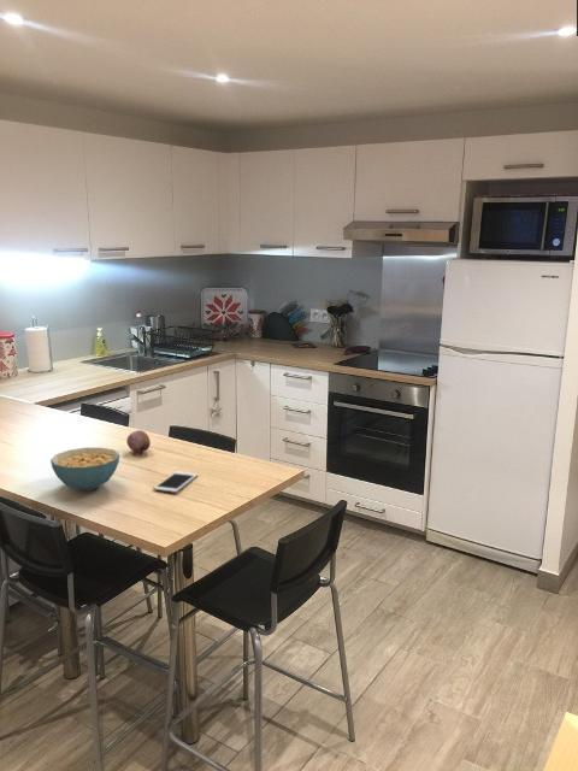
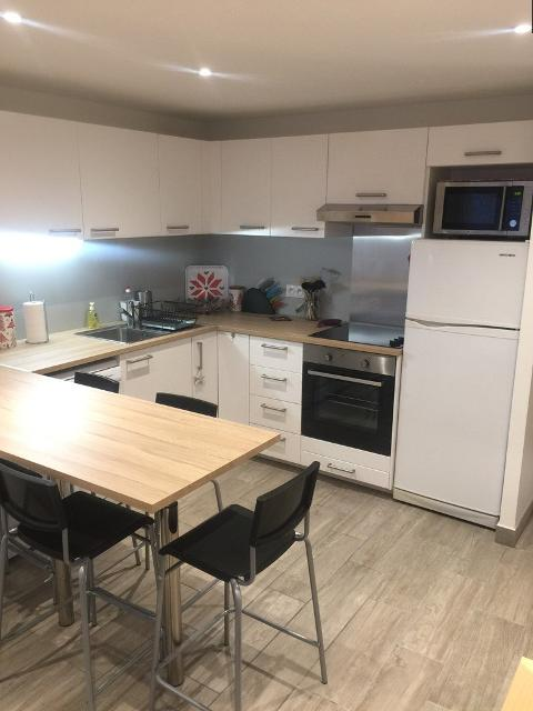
- cereal bowl (85, 471)
- fruit (138, 441)
- cell phone (176, 481)
